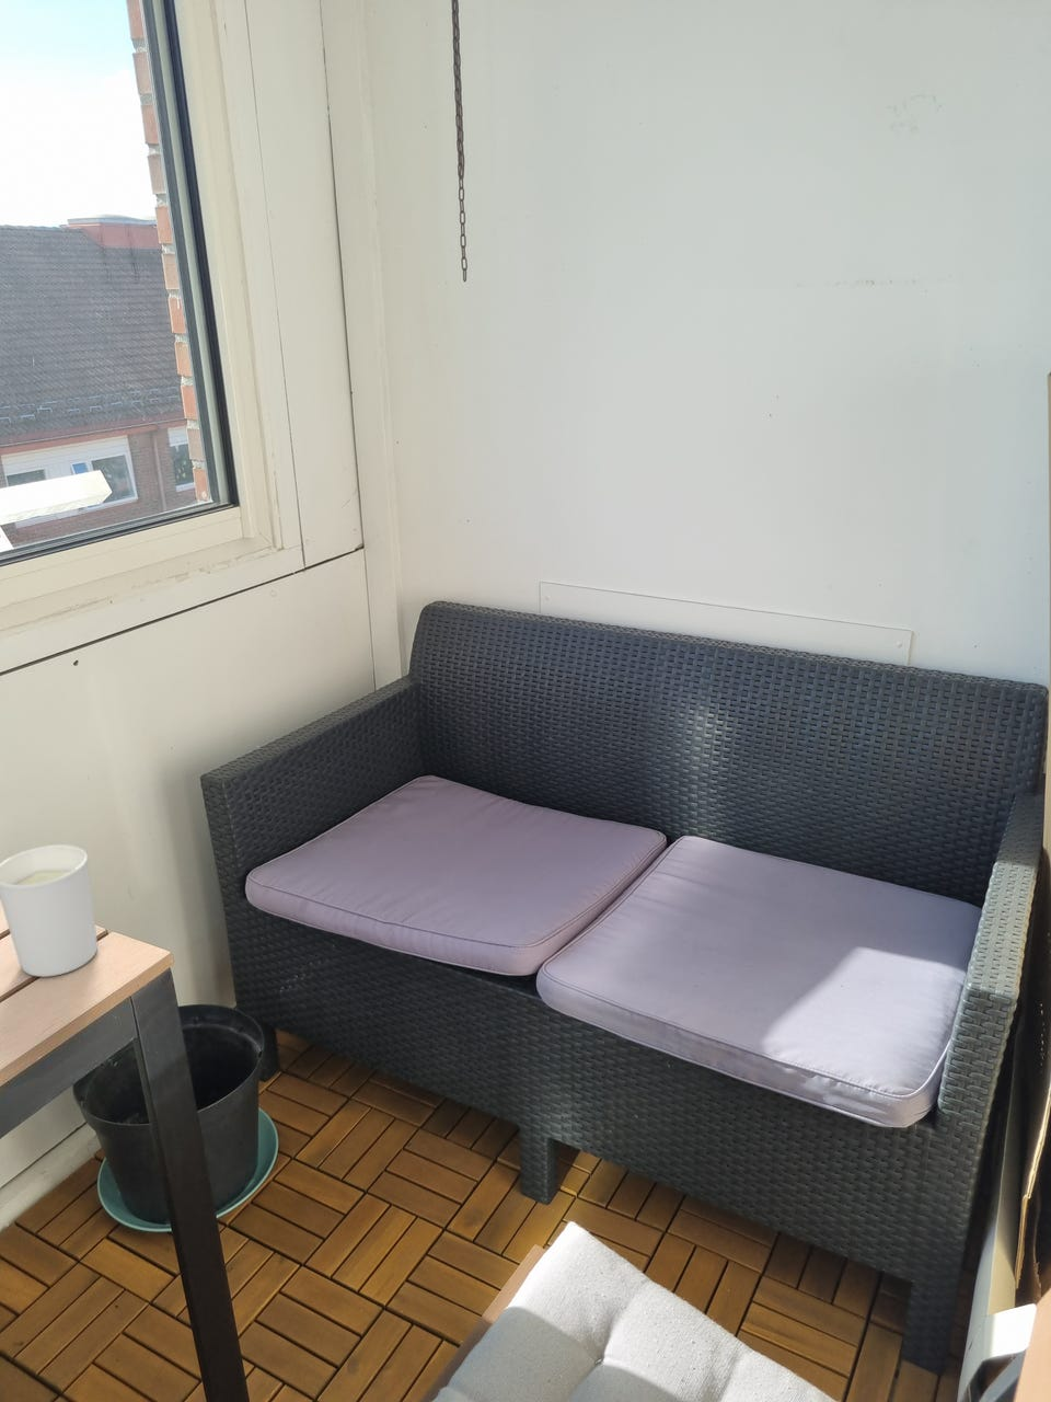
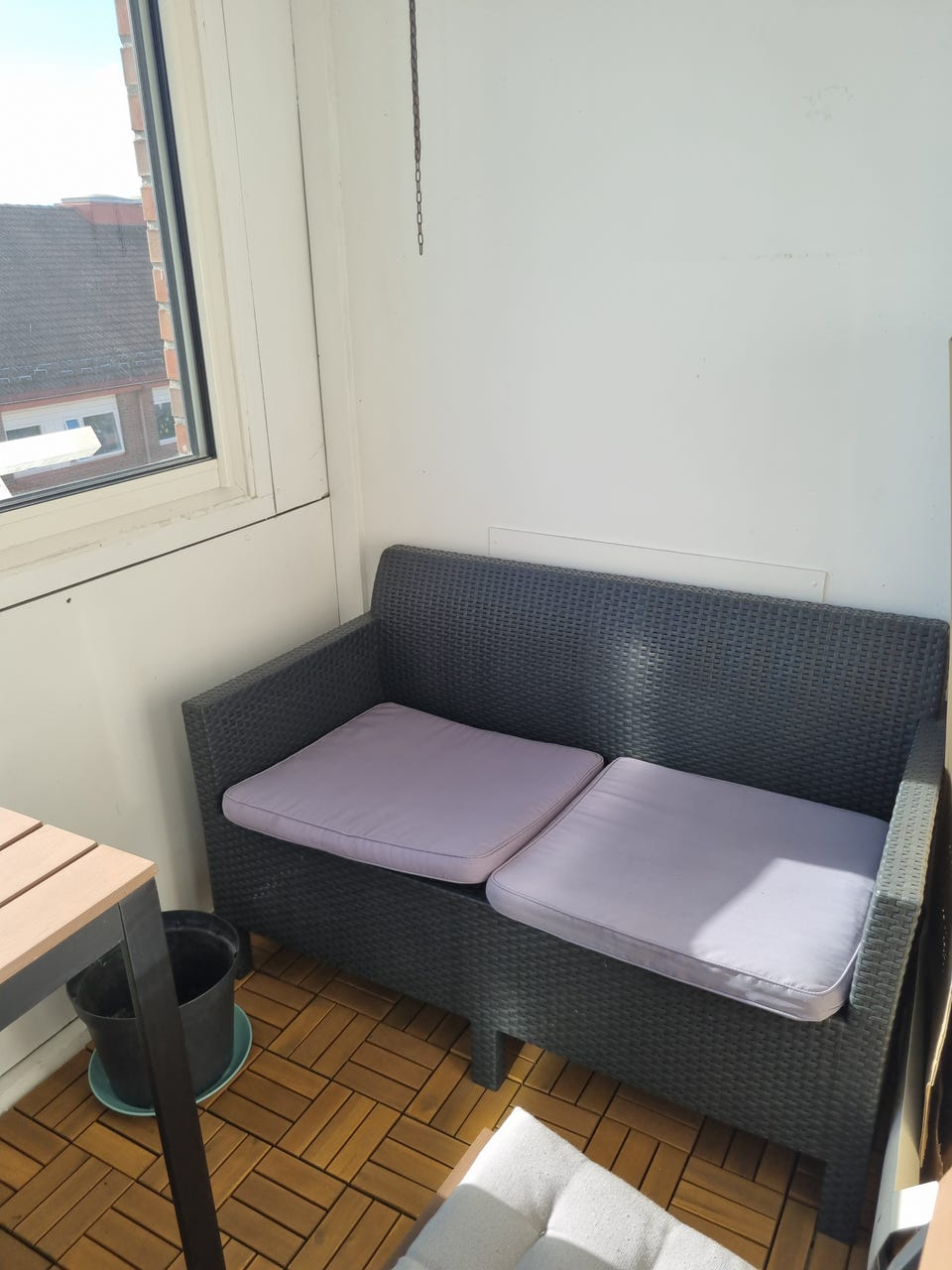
- candle holder (50, 912)
